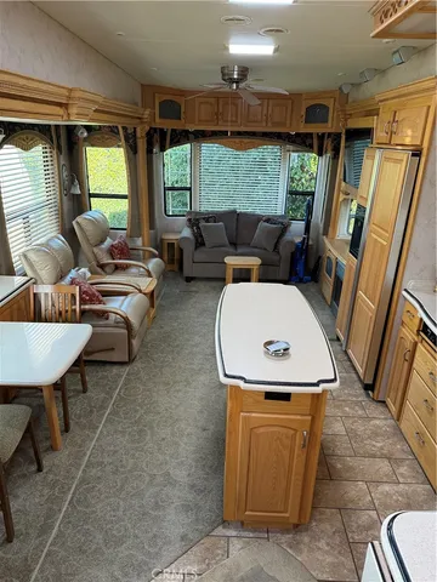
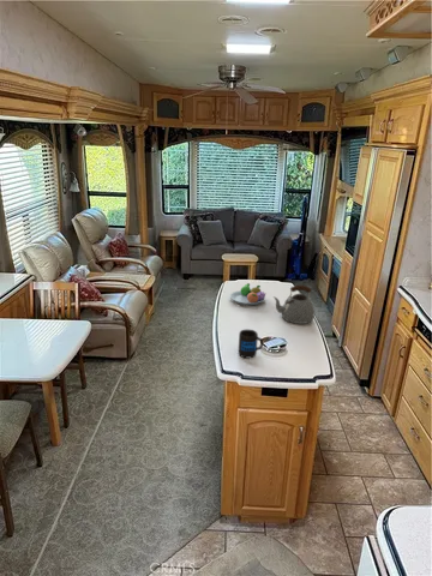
+ kettle (294, 301)
+ fruit bowl (247, 293)
+ mug (251, 343)
